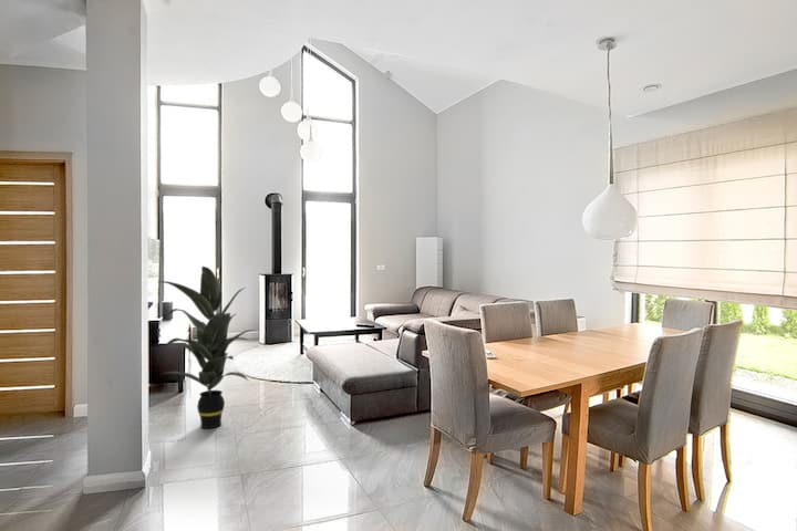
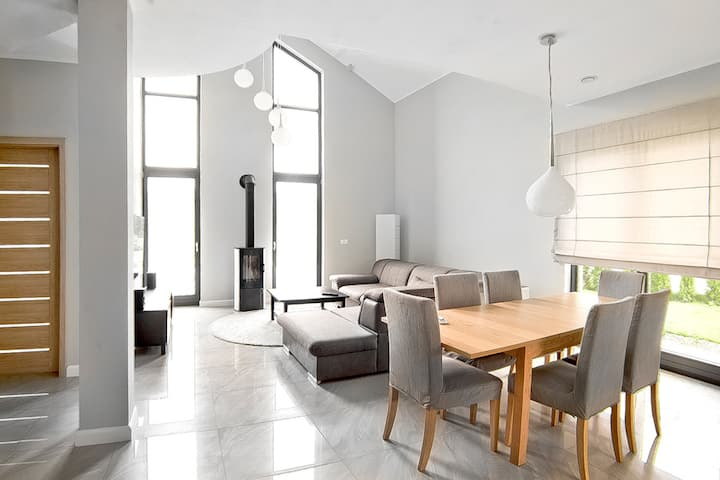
- indoor plant (205, 346)
